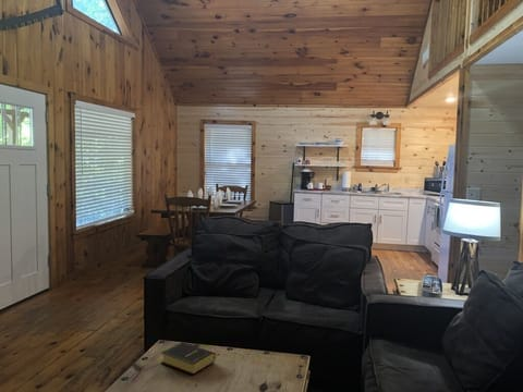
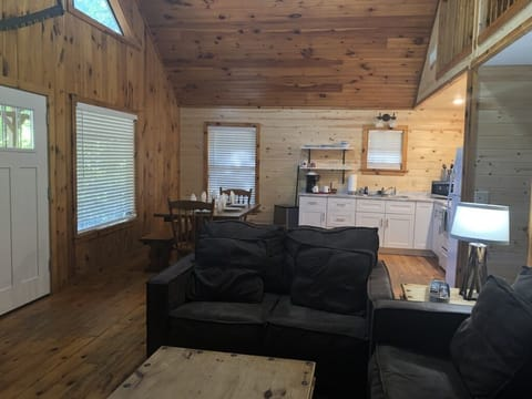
- book (186, 356)
